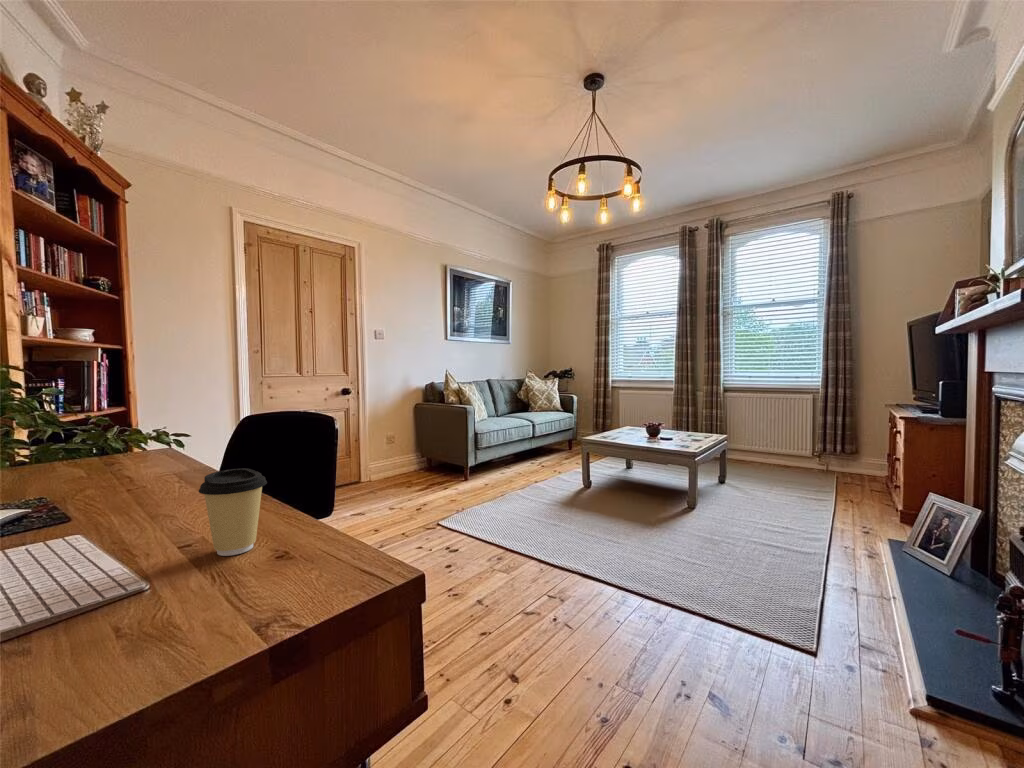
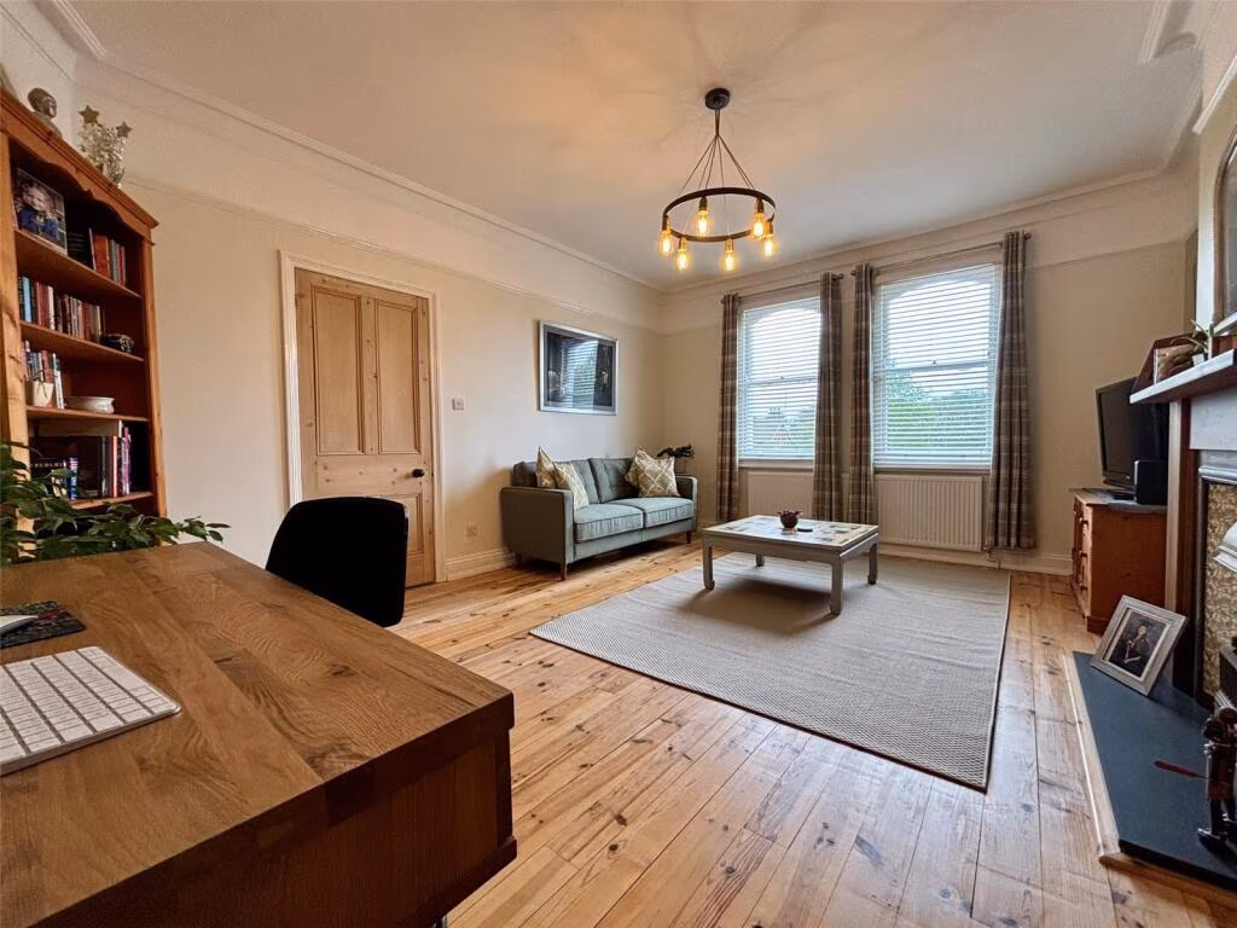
- coffee cup (234, 511)
